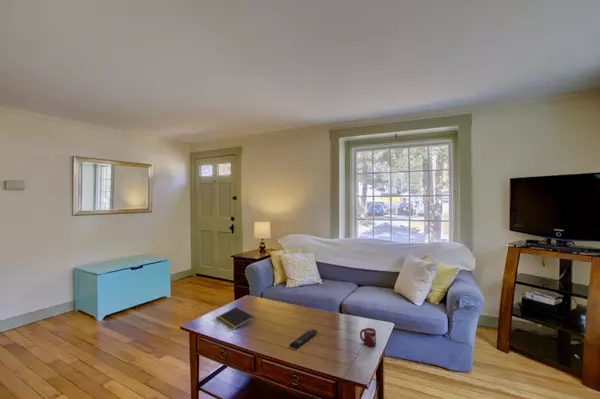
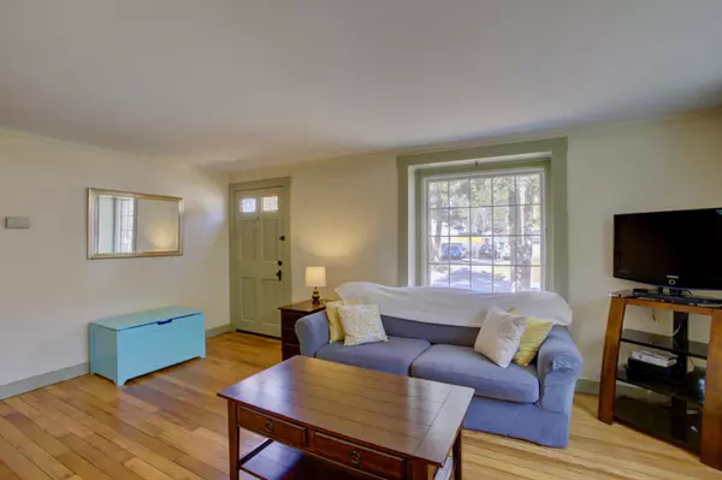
- remote control (304, 338)
- cup (367, 336)
- notepad (234, 317)
